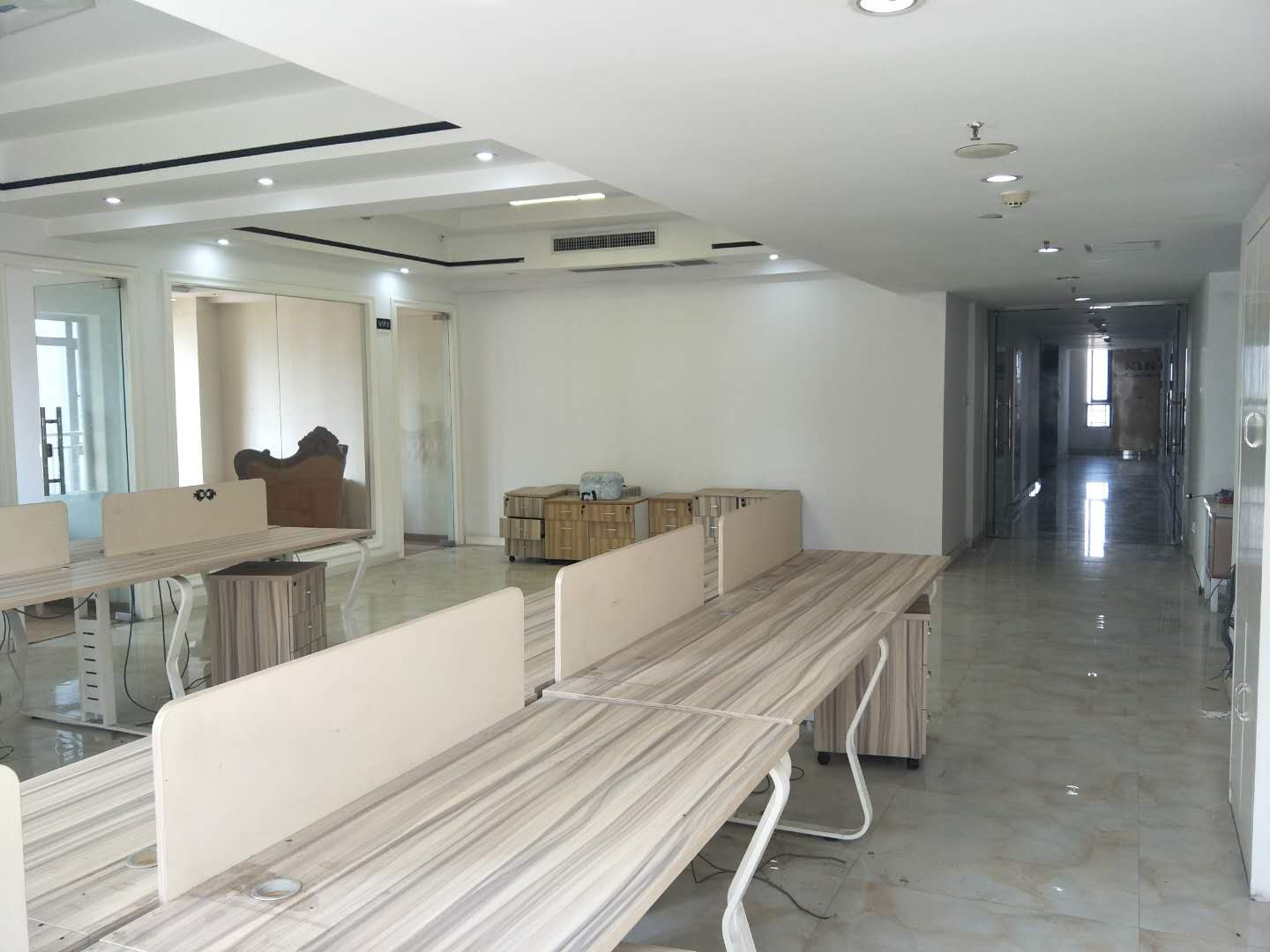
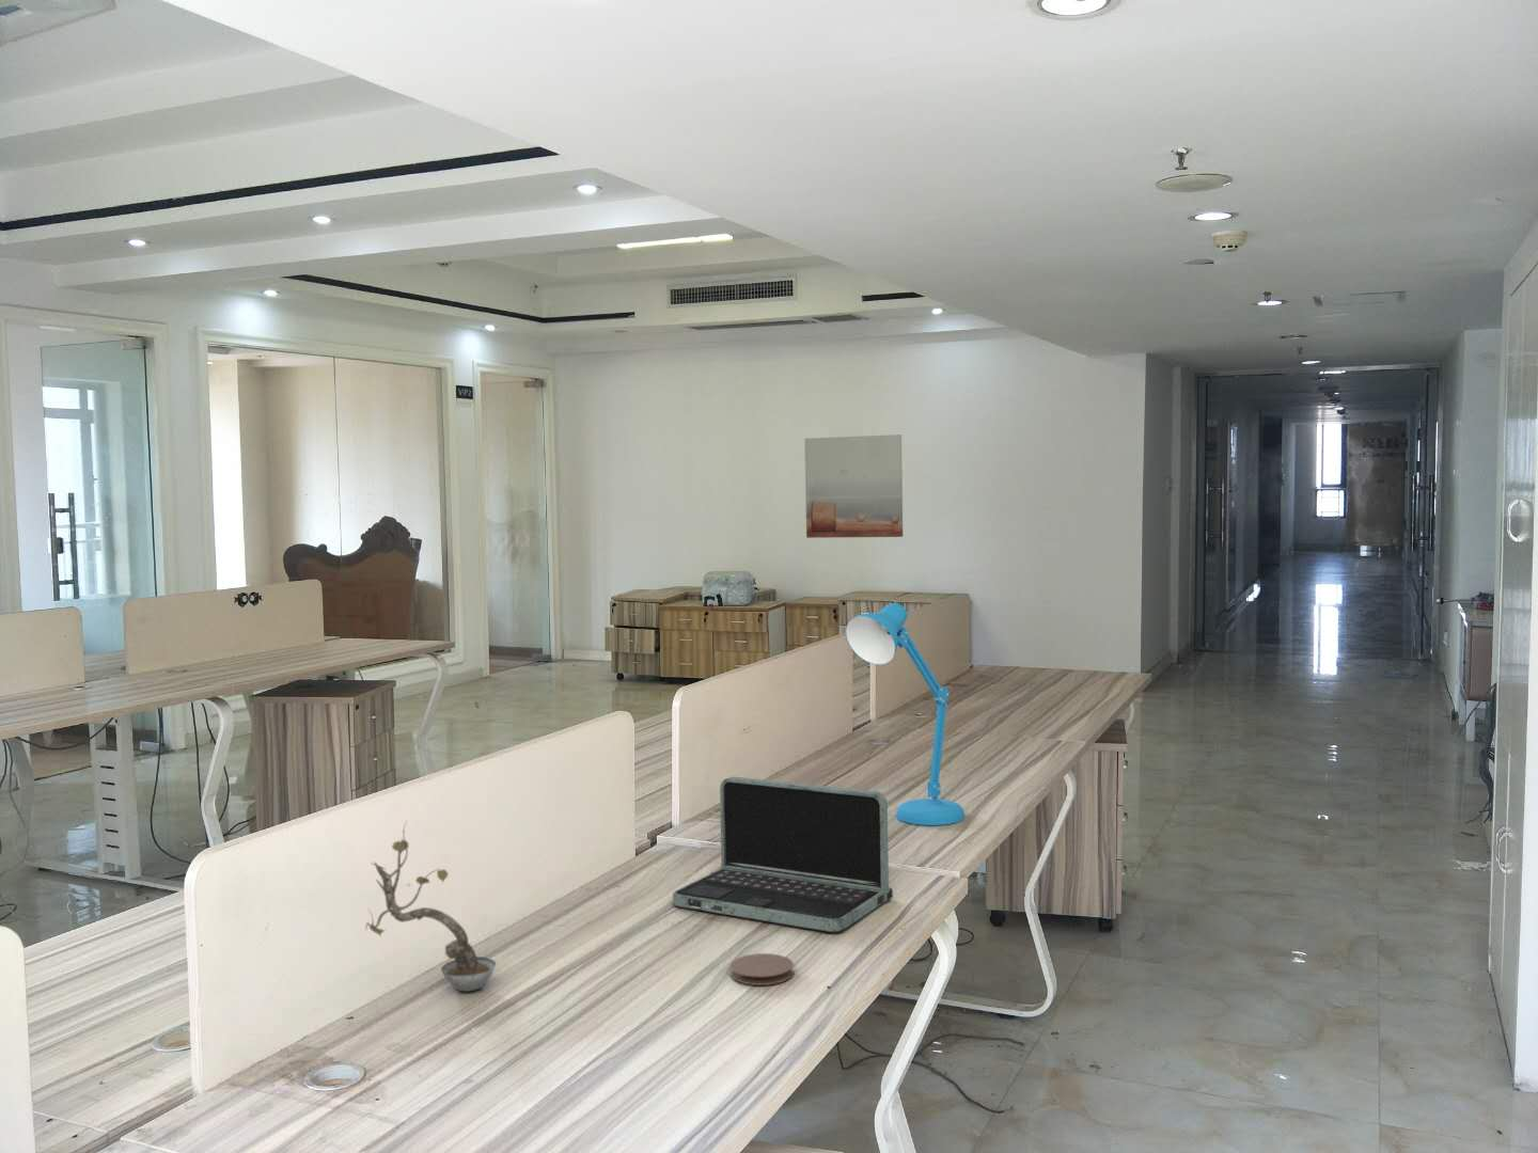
+ wall art (853, 487)
+ plant (412, 912)
+ laptop (777, 845)
+ coaster (762, 969)
+ desk lamp (936, 719)
